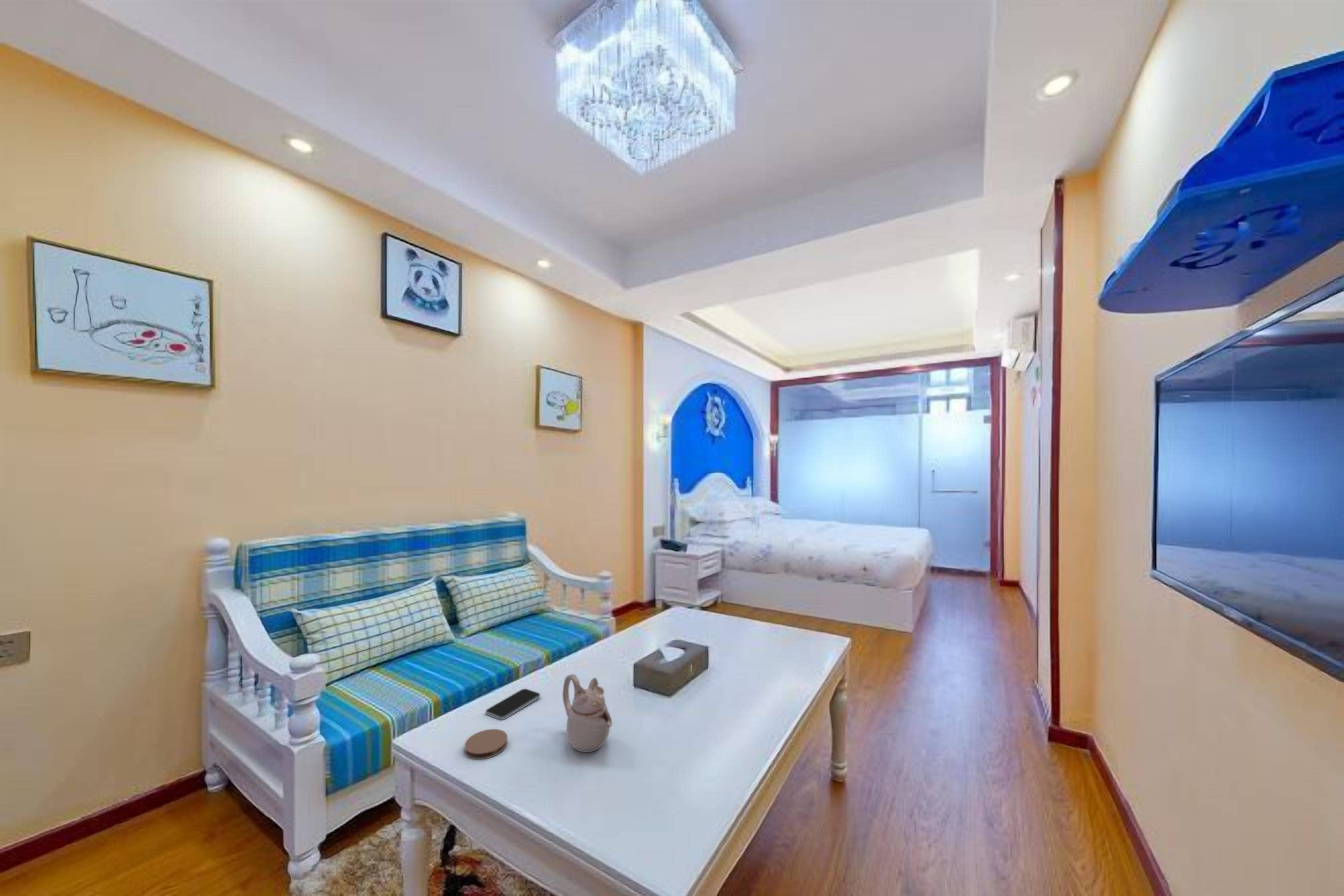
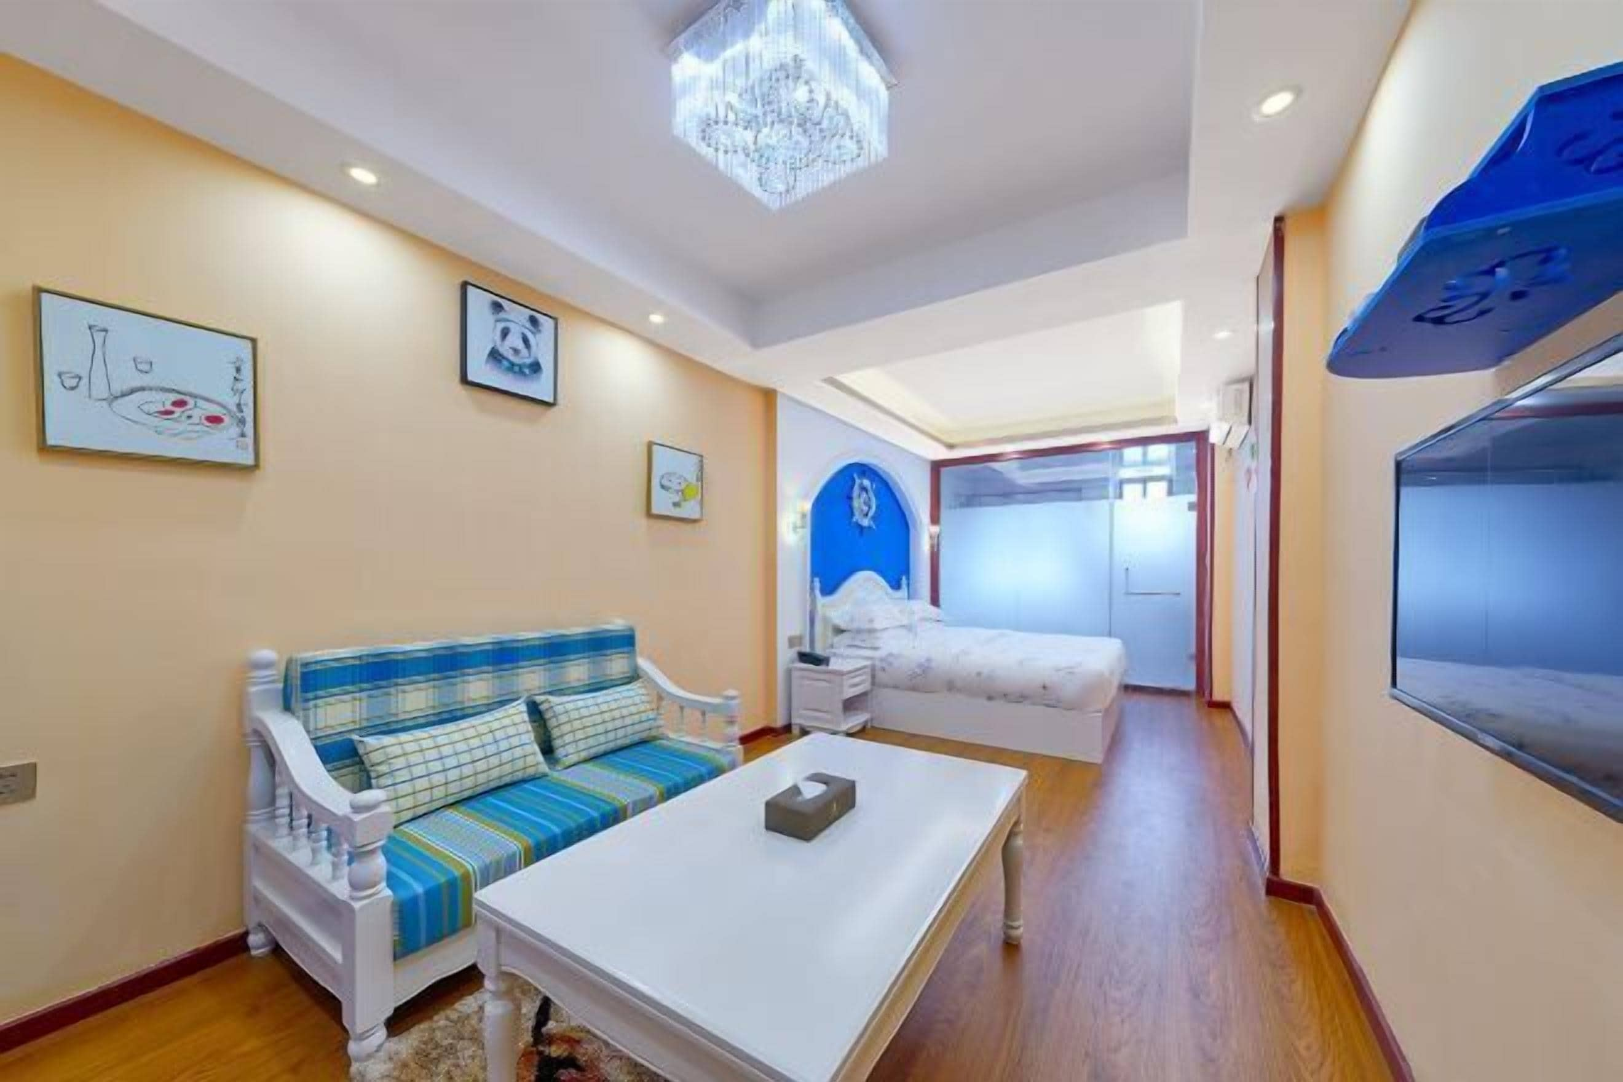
- coaster (486, 743)
- smartphone (514, 703)
- teapot (586, 712)
